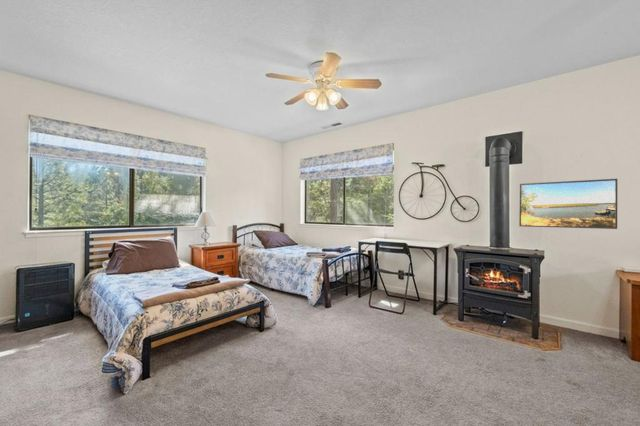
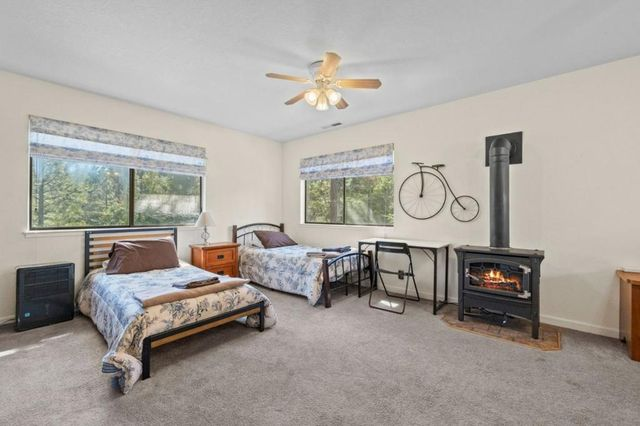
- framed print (564, 204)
